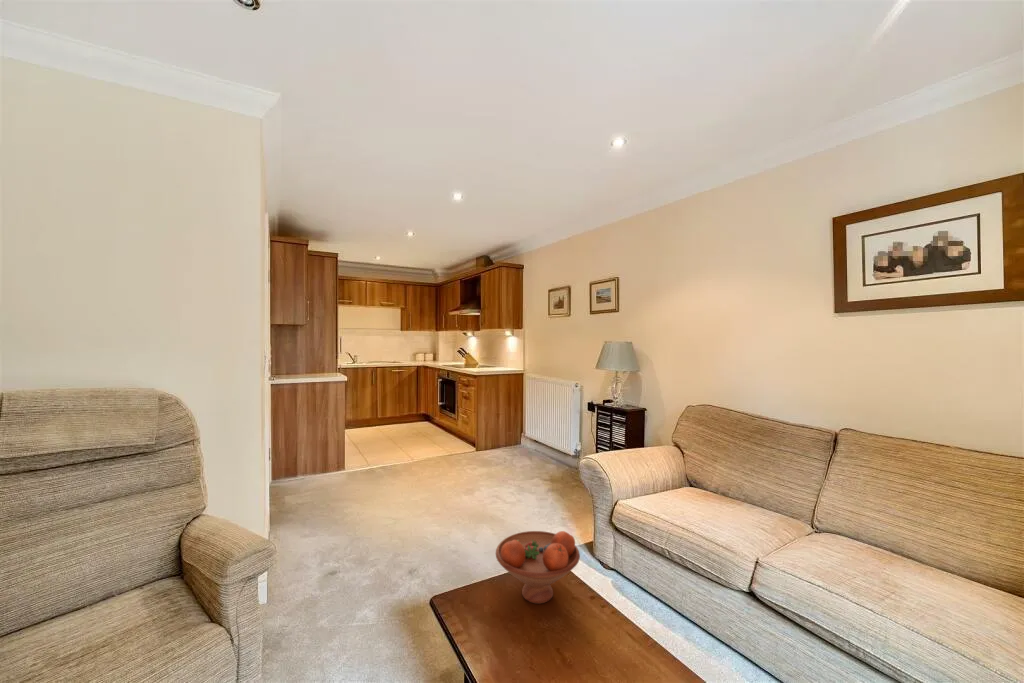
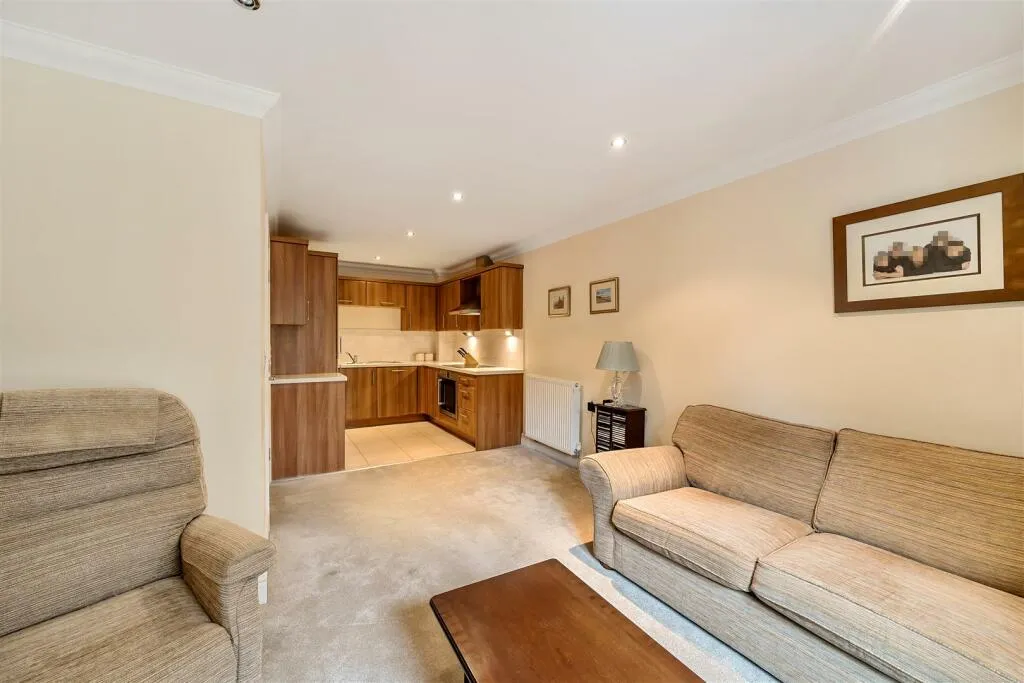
- fruit bowl (537, 563)
